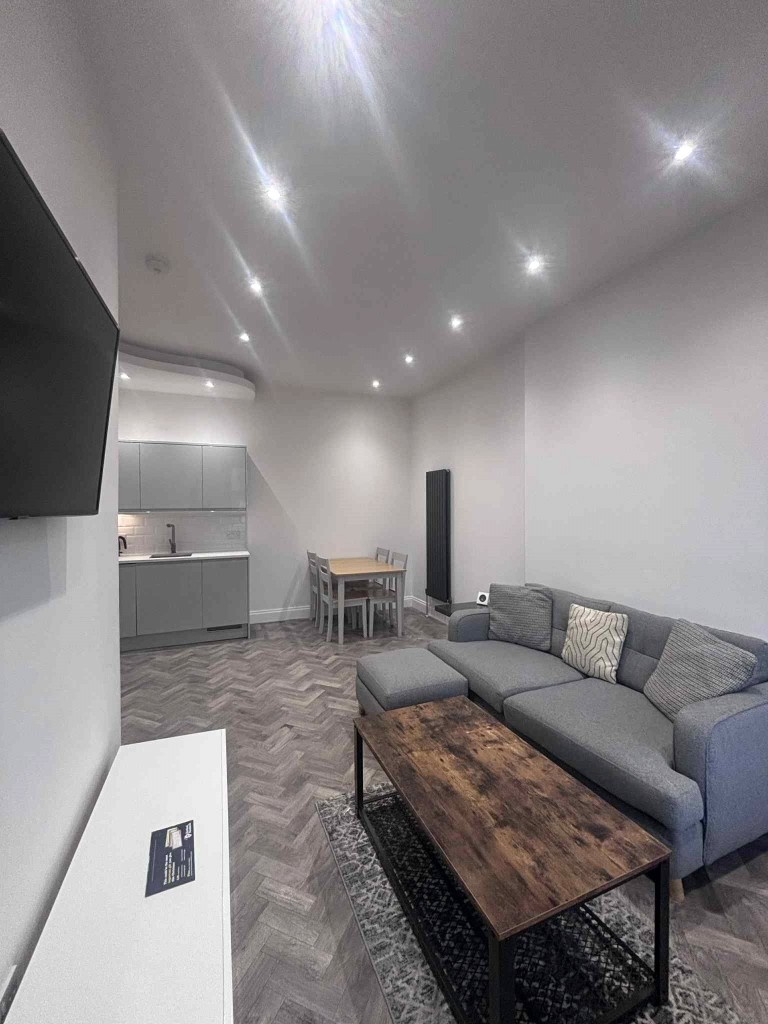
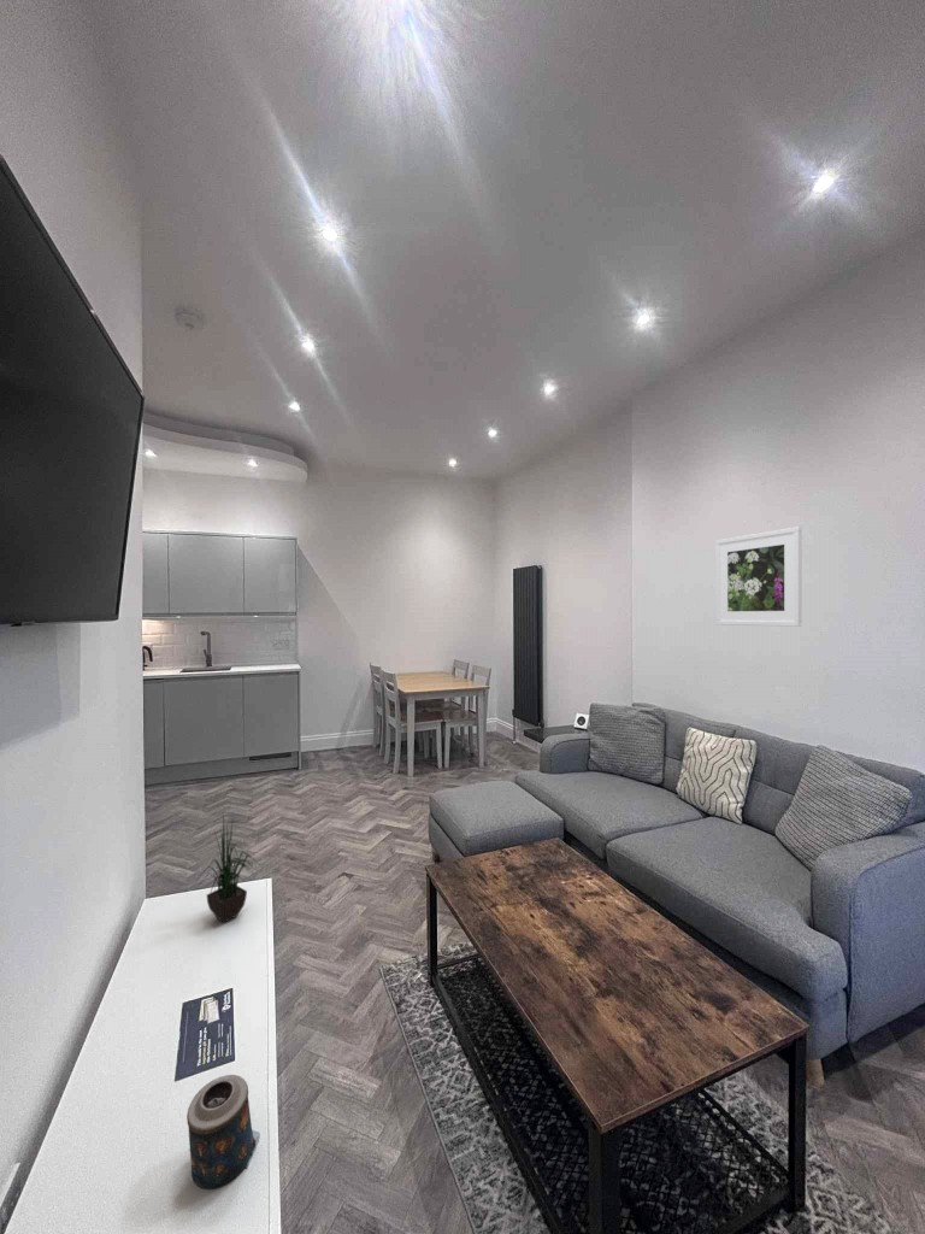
+ candle (223, 1117)
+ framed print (754, 580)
+ potted plant (230, 859)
